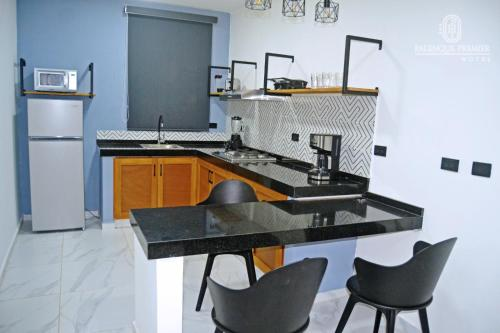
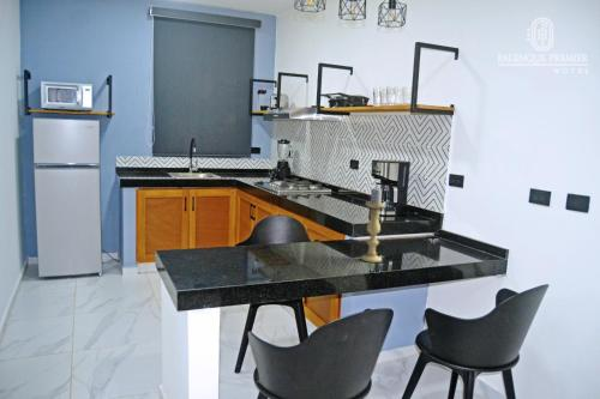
+ candle holder (373, 223)
